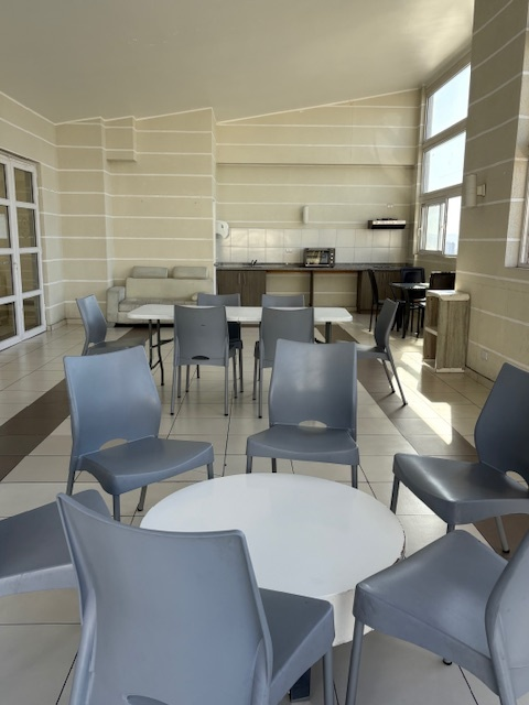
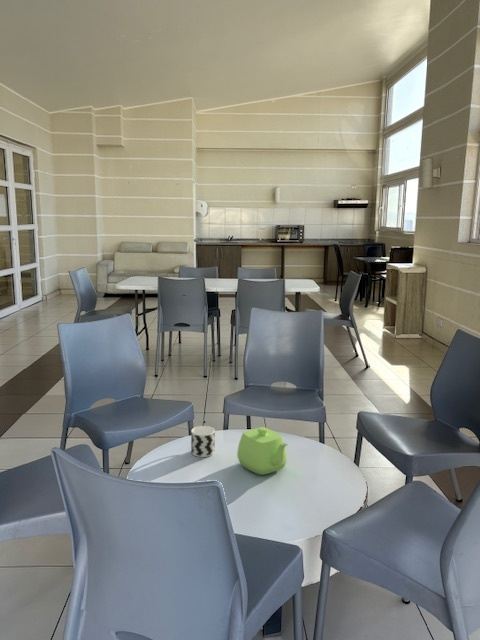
+ cup (201, 439)
+ teapot (267, 450)
